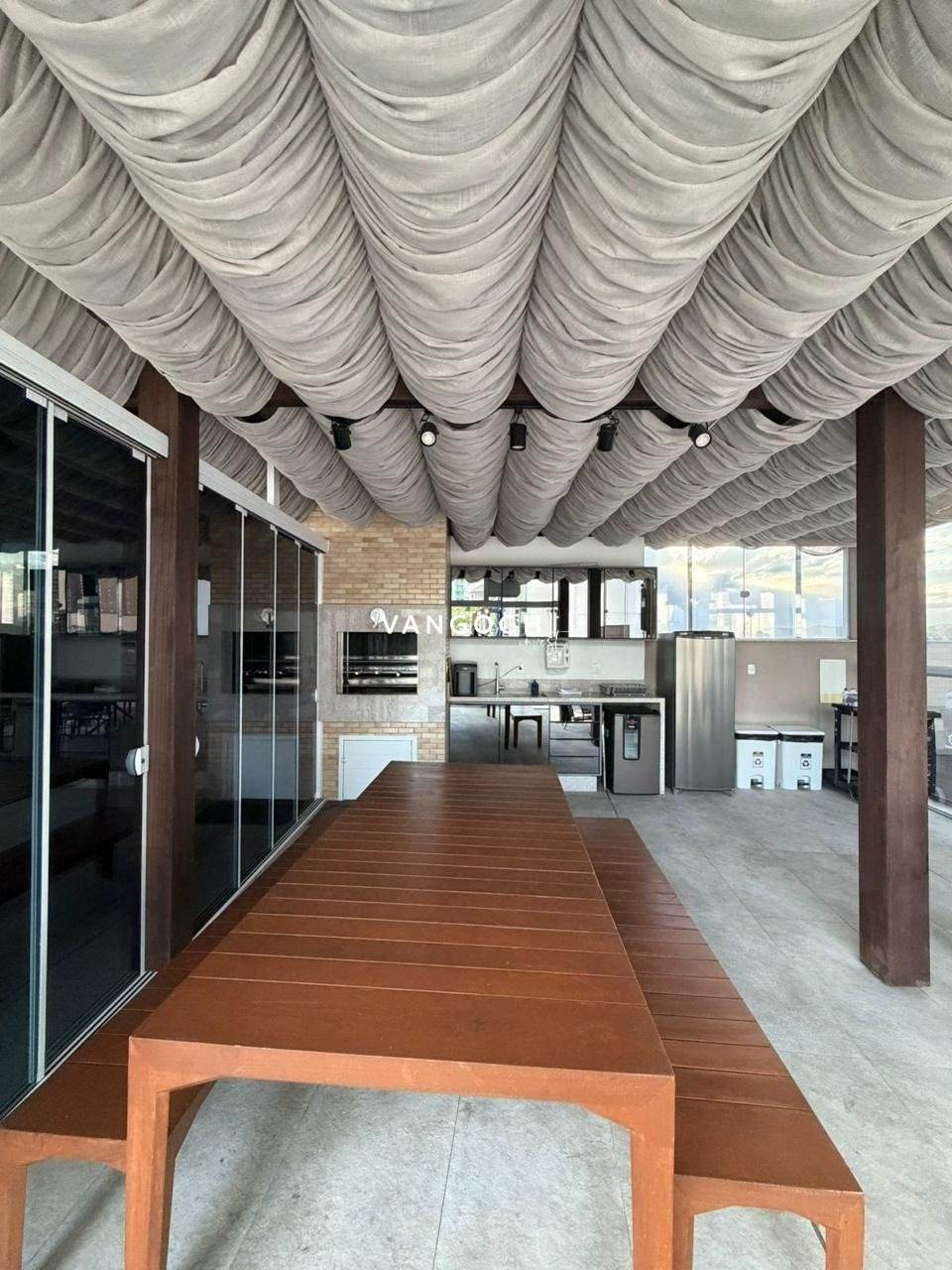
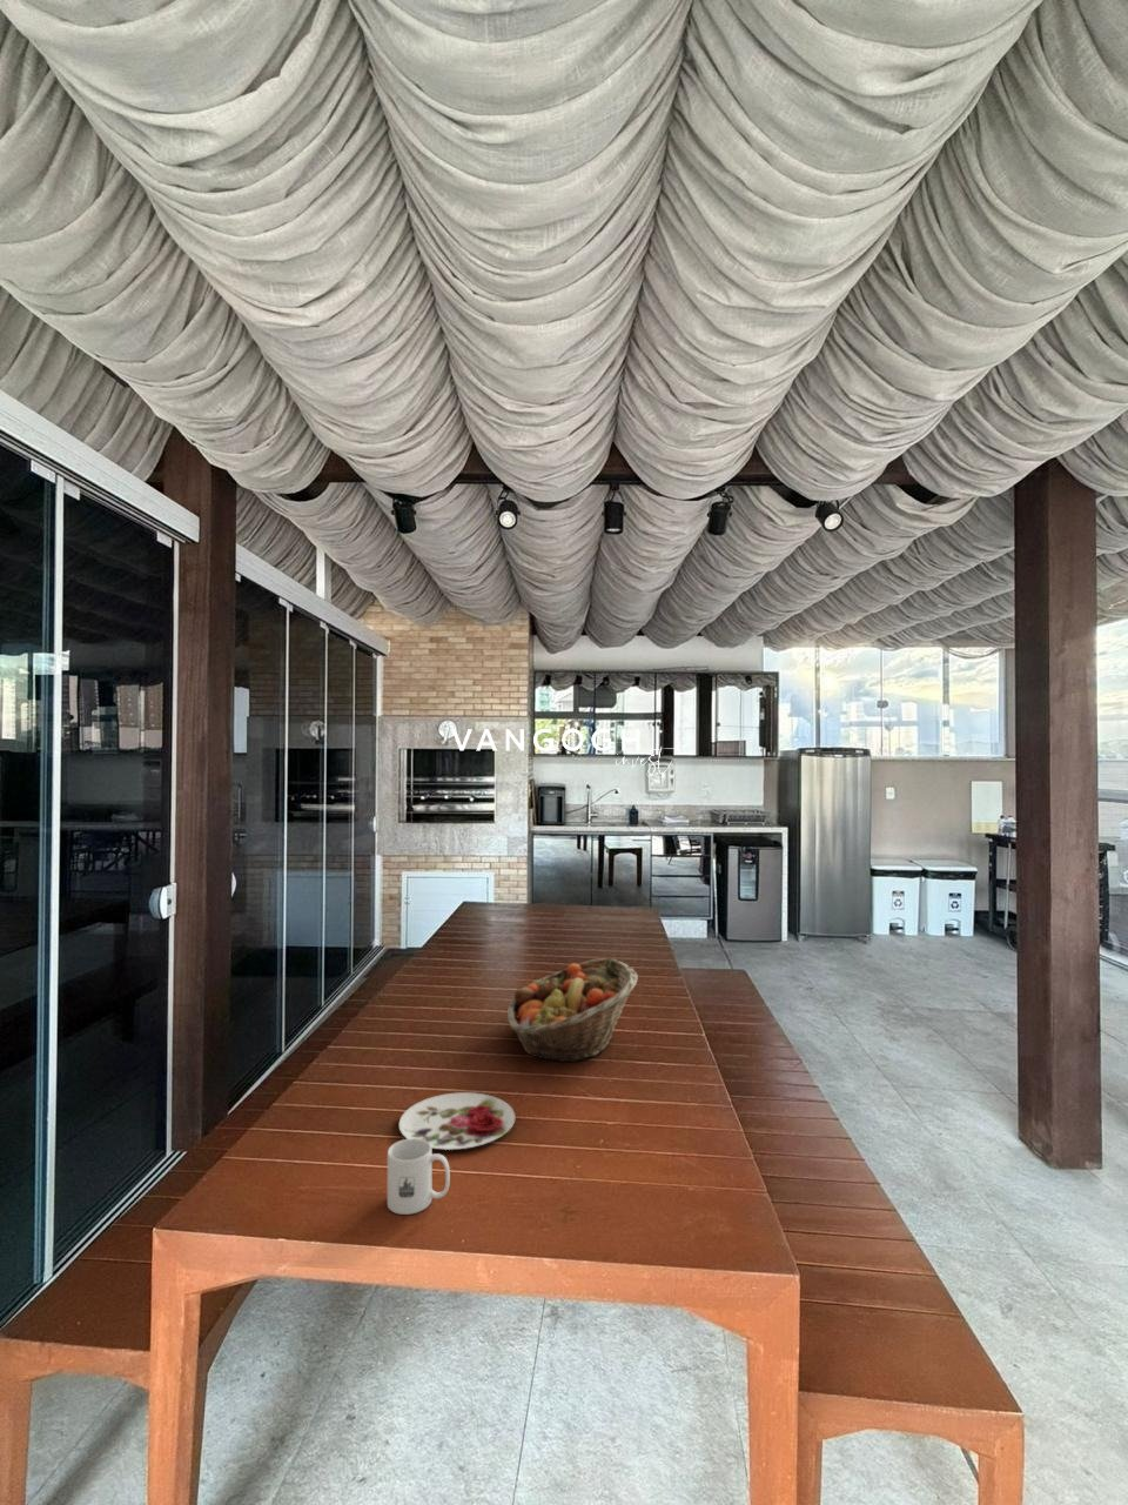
+ mug (418, 1174)
+ plate (457, 1117)
+ fruit basket (571, 1004)
